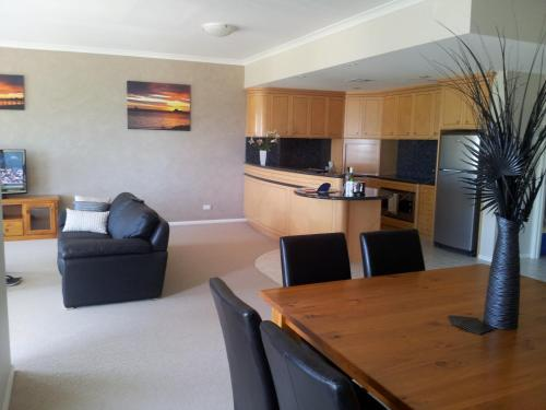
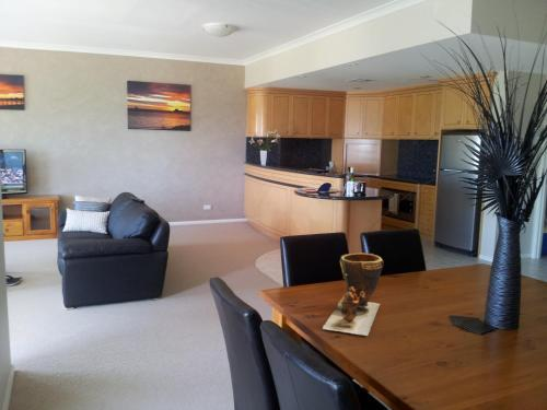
+ clay pot (356, 289)
